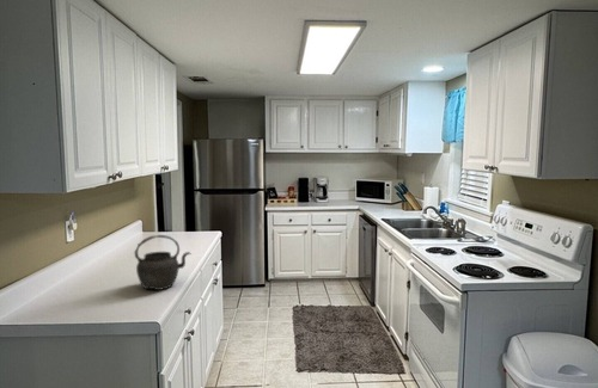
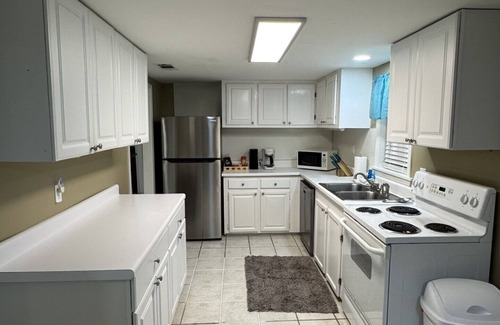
- kettle (163, 259)
